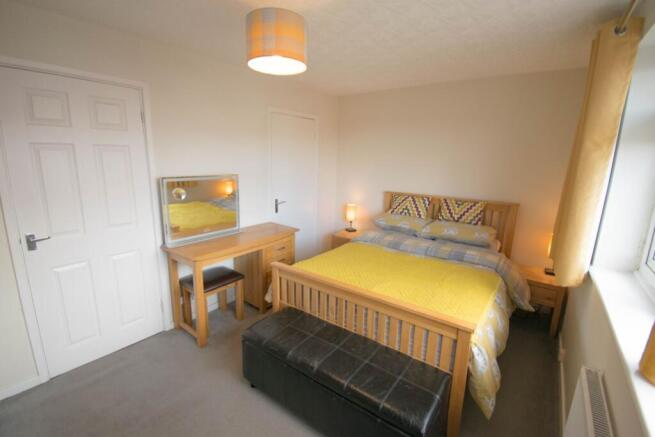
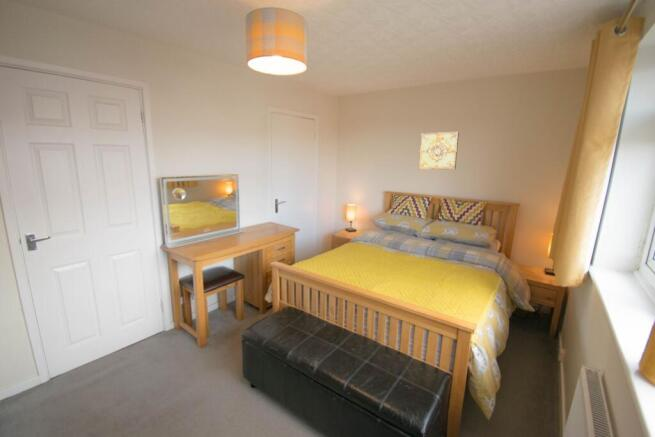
+ wall art (438, 151)
